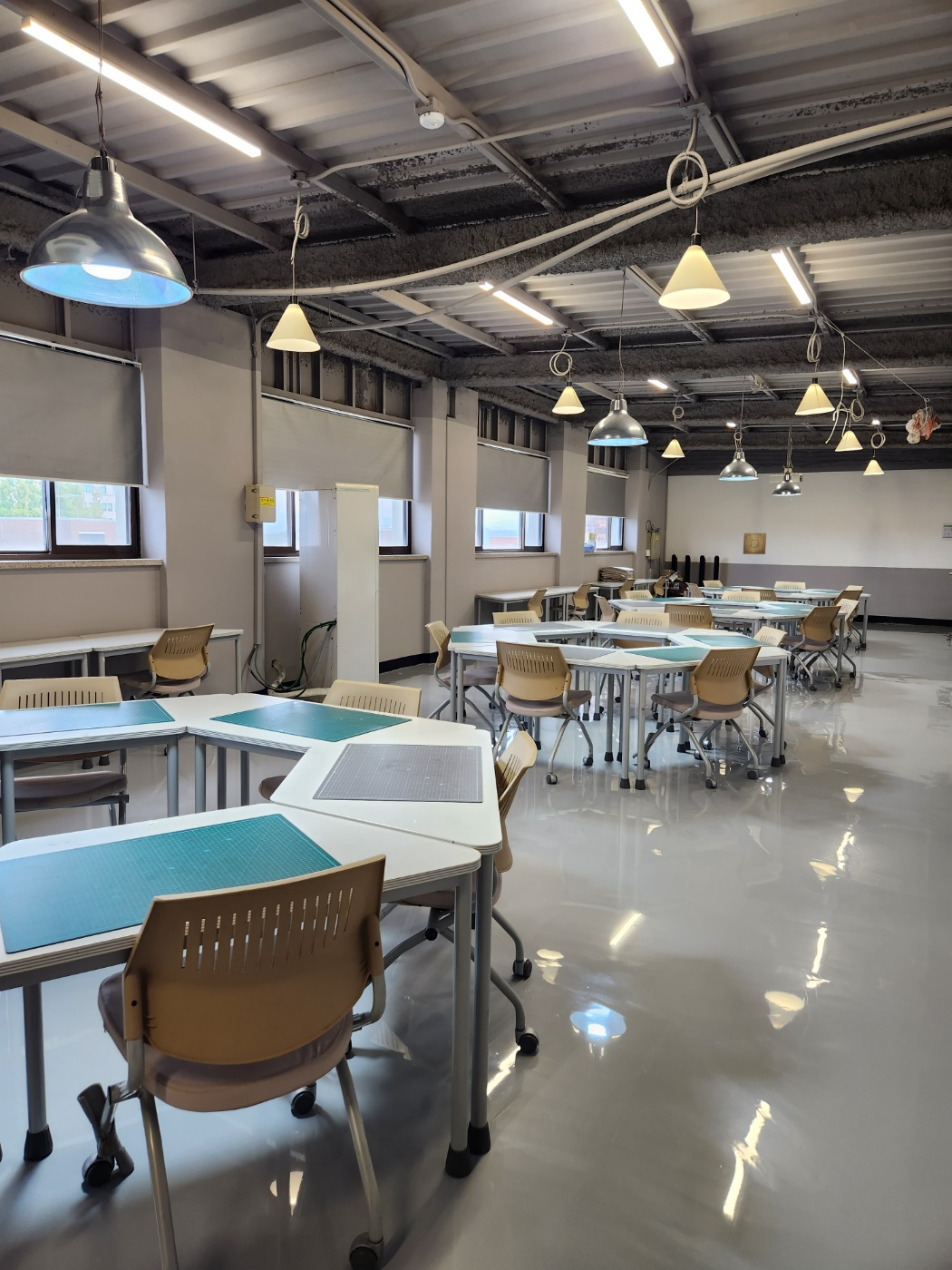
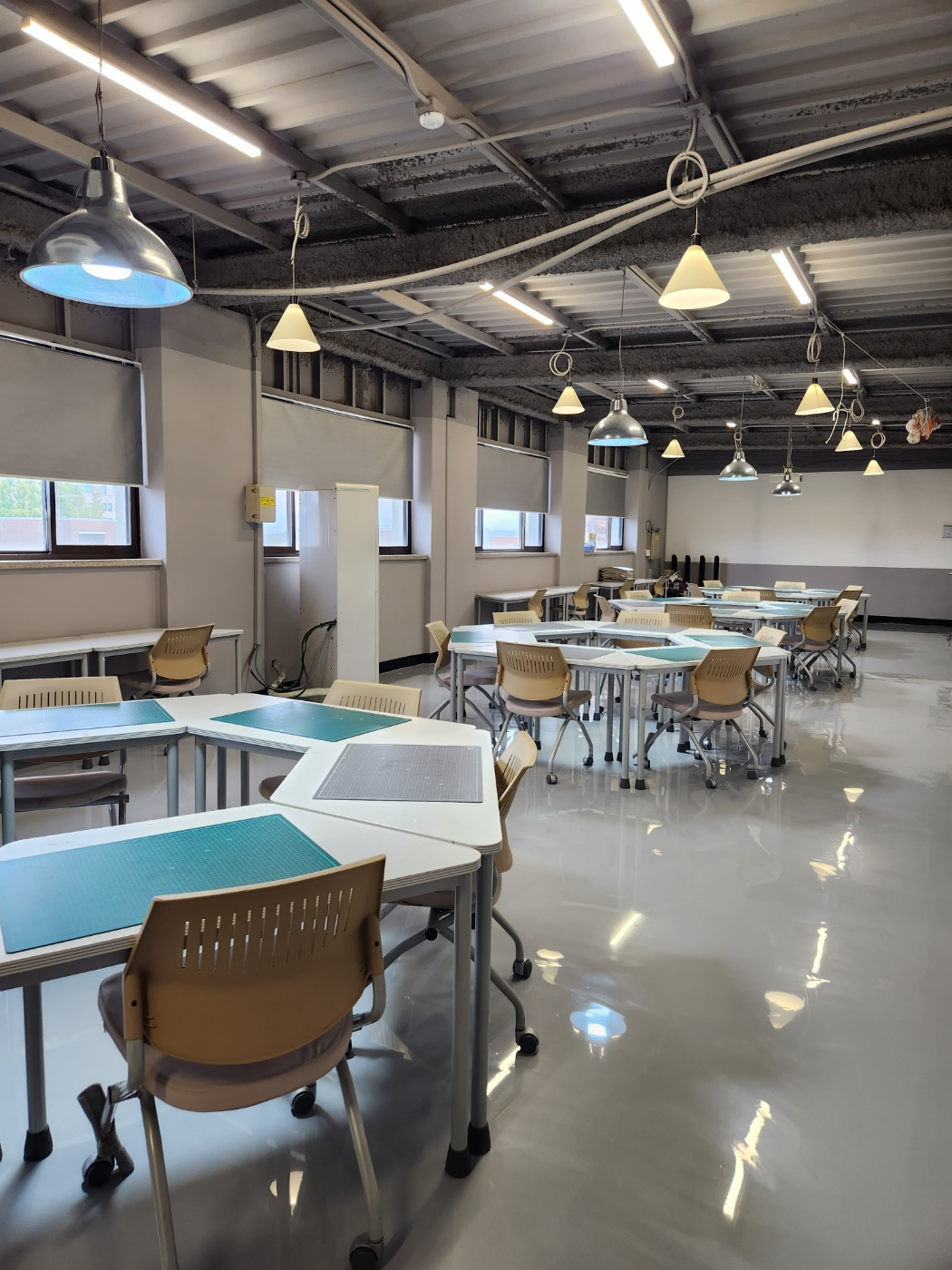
- wall art (754, 543)
